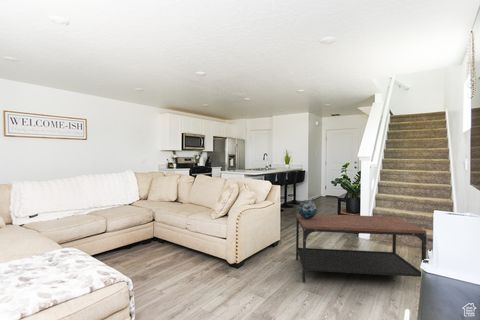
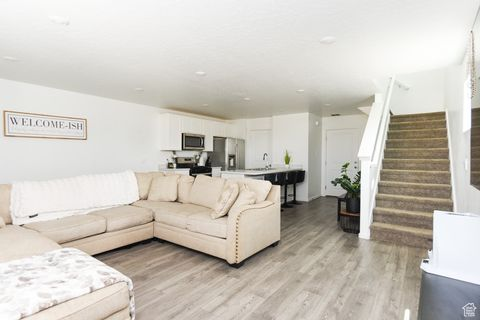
- decorative sphere (307, 209)
- coffee table (352, 250)
